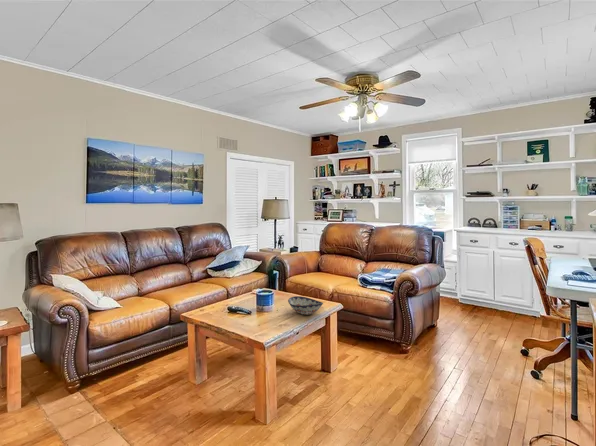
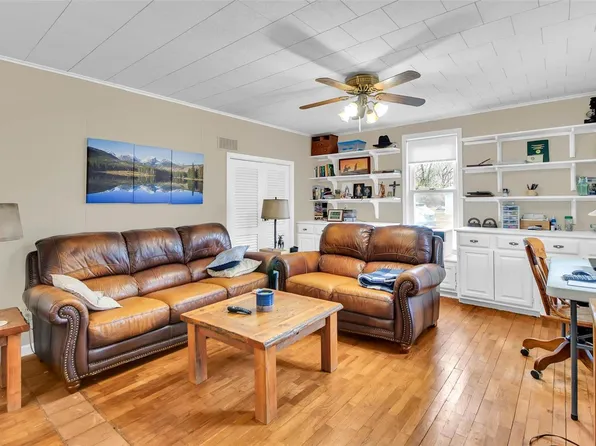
- decorative bowl (305, 306)
